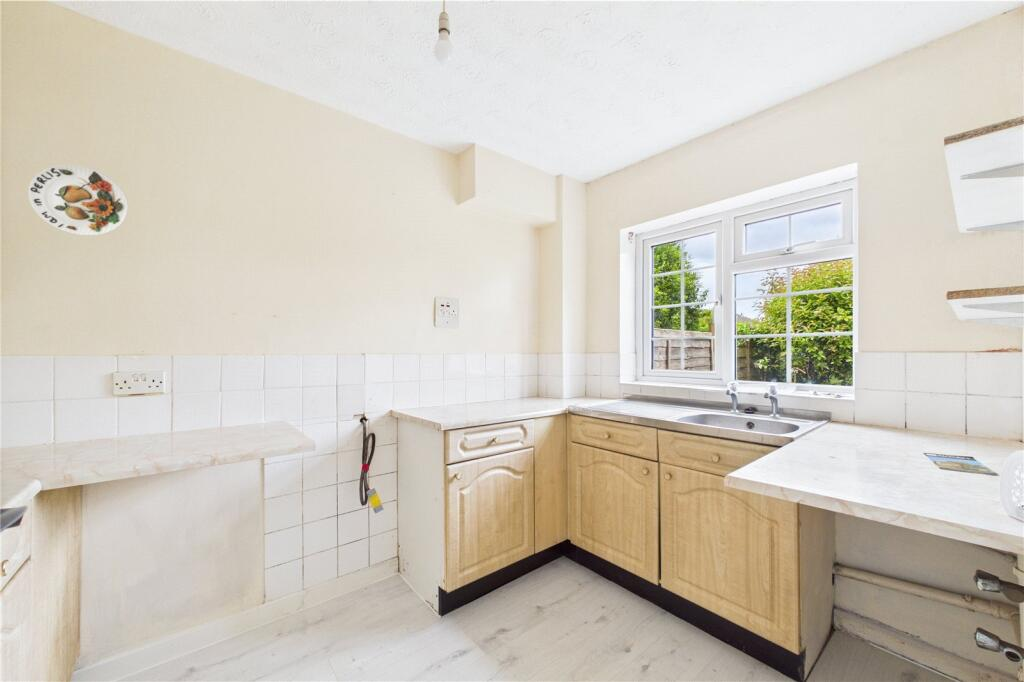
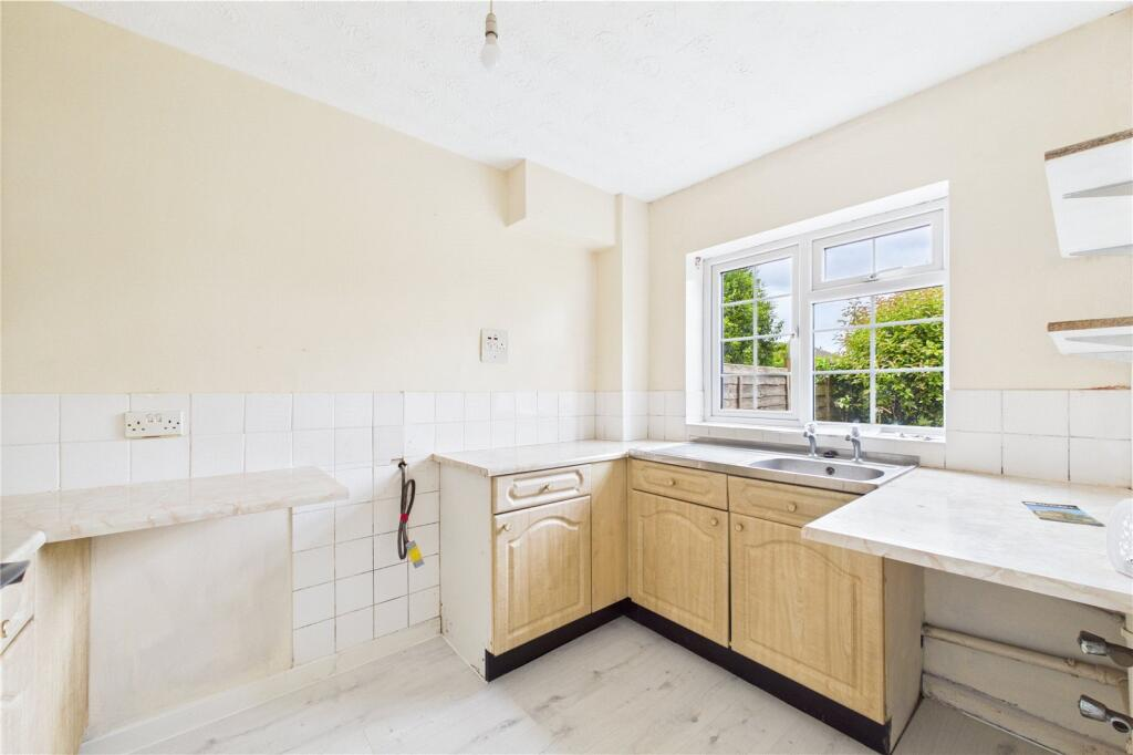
- decorative plate (81, 200)
